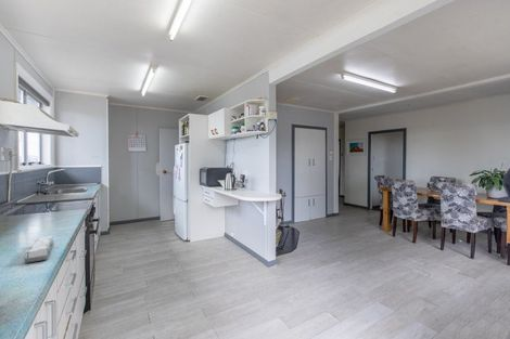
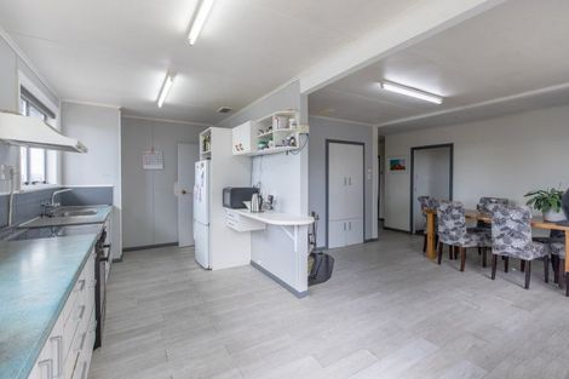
- architectural model (40, 247)
